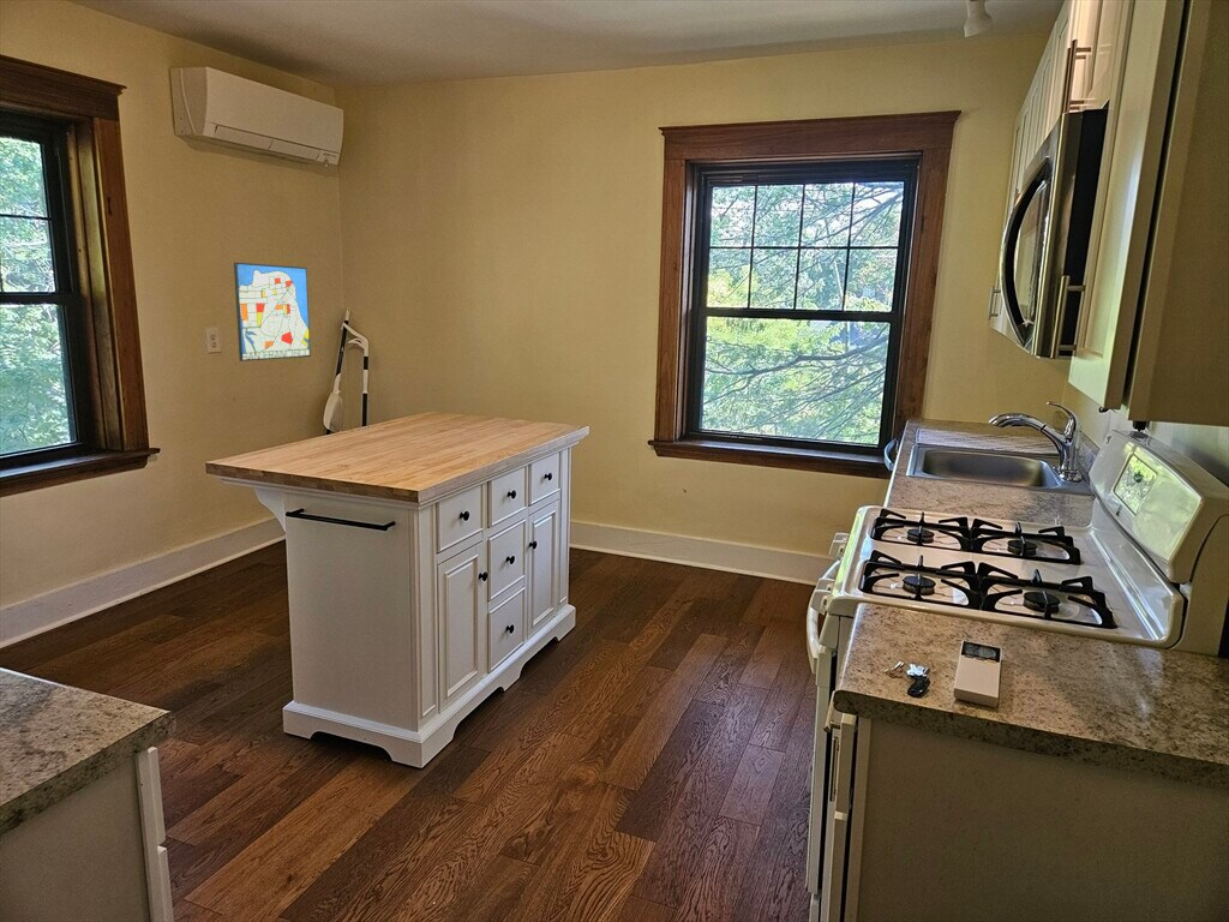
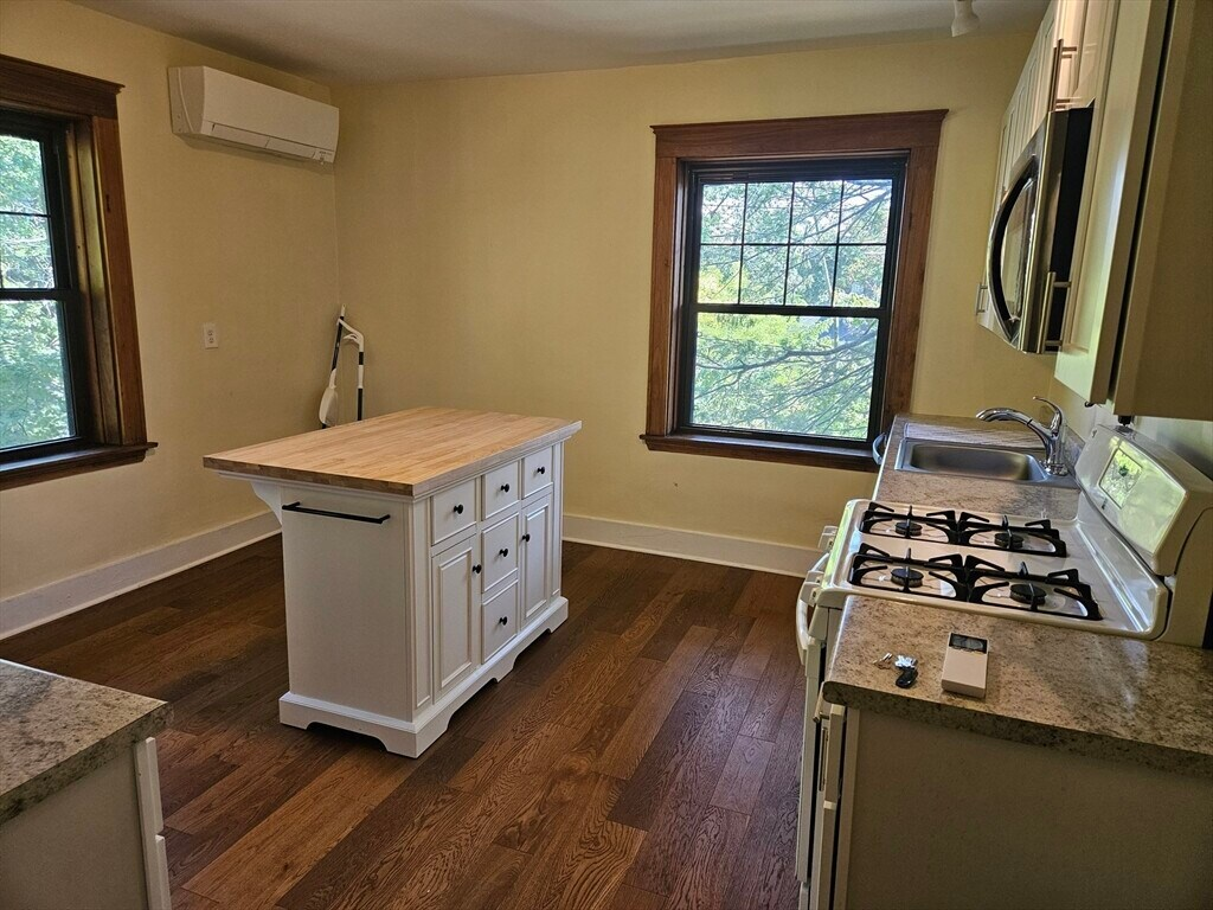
- wall art (274, 312)
